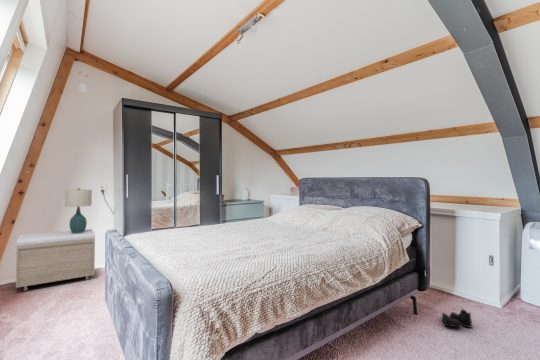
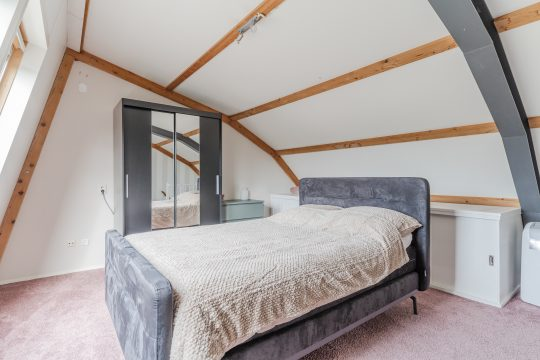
- boots (453, 316)
- storage bench (58, 257)
- table lamp (78, 210)
